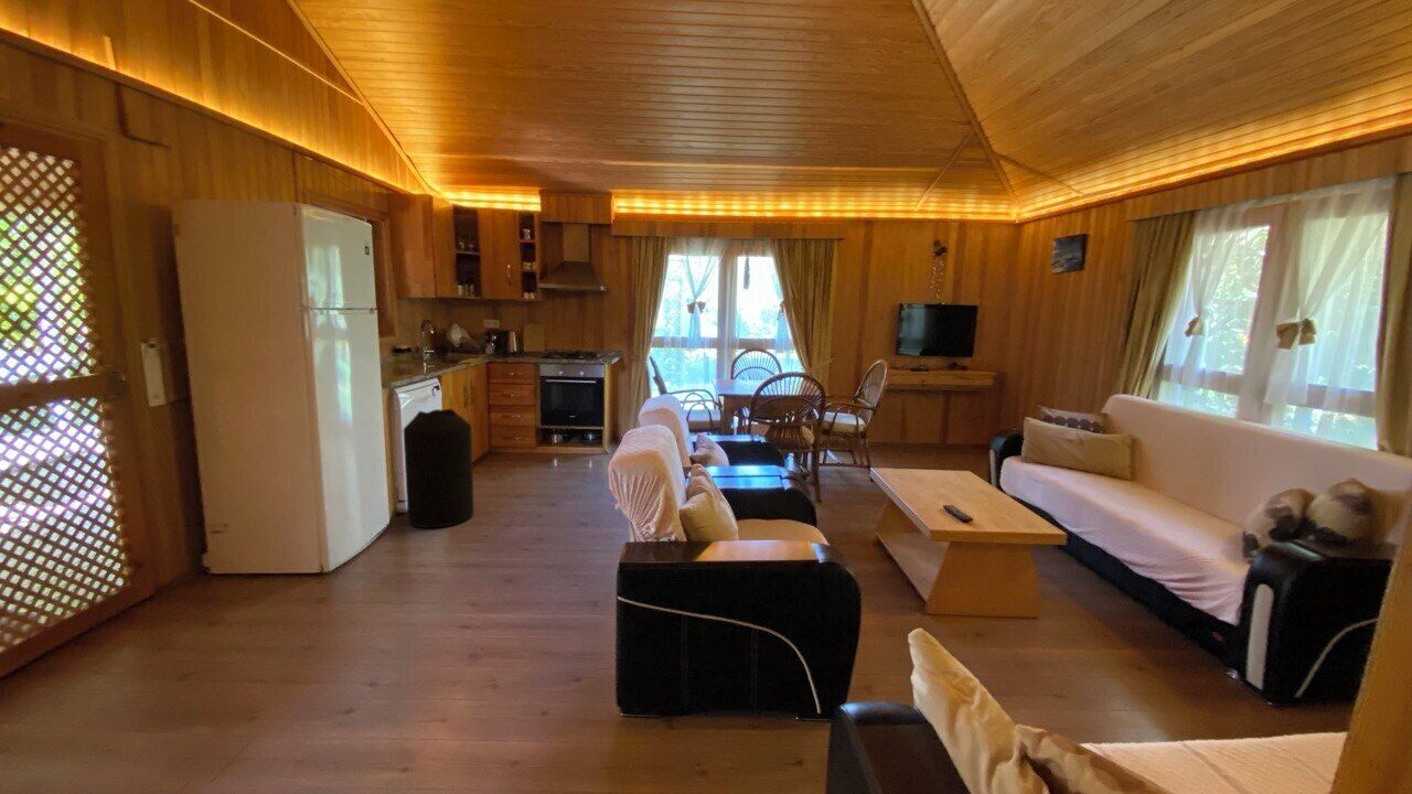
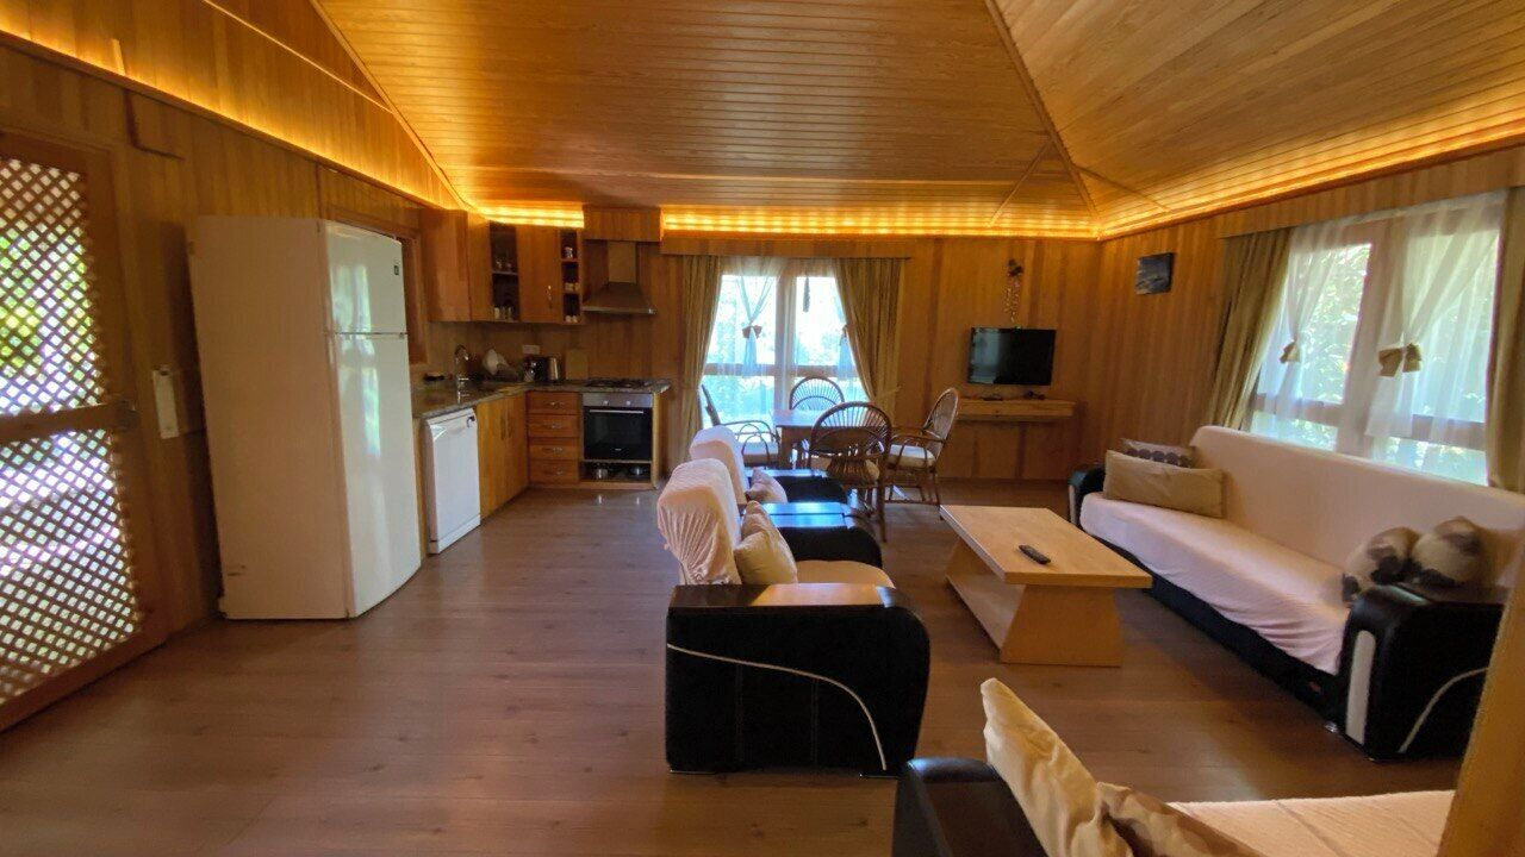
- trash can (439, 464)
